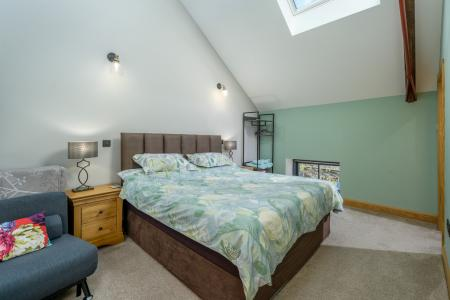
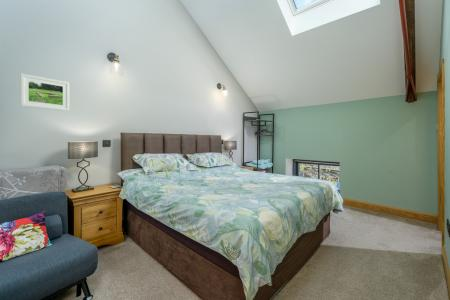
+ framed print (46, 93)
